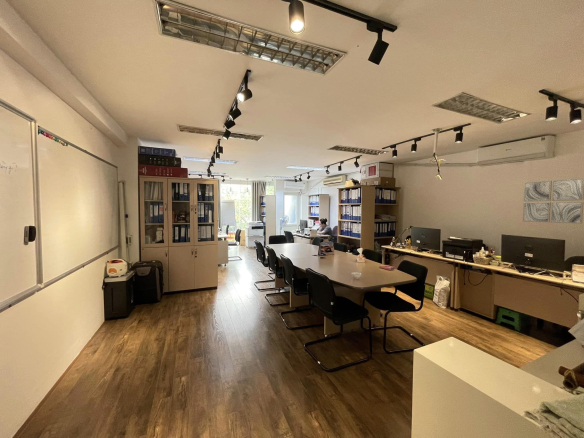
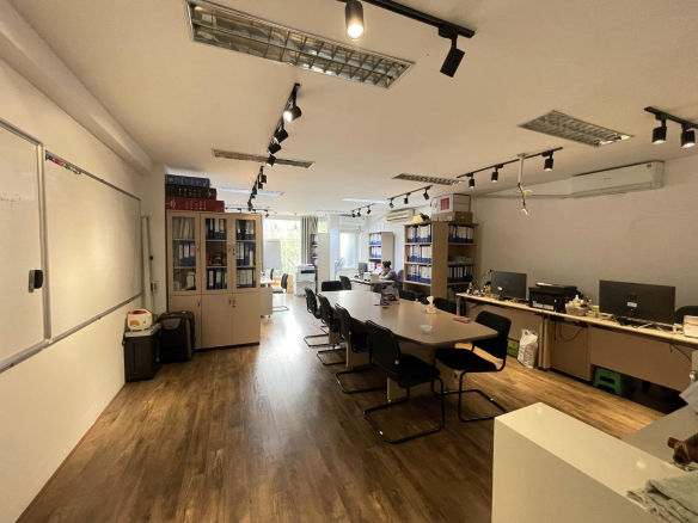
- wall art (550, 202)
